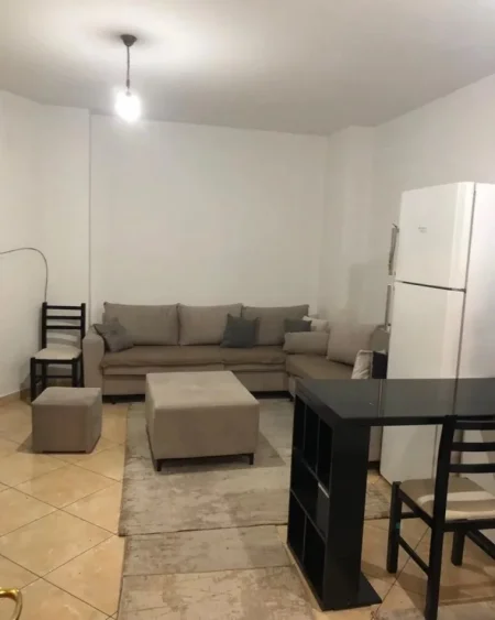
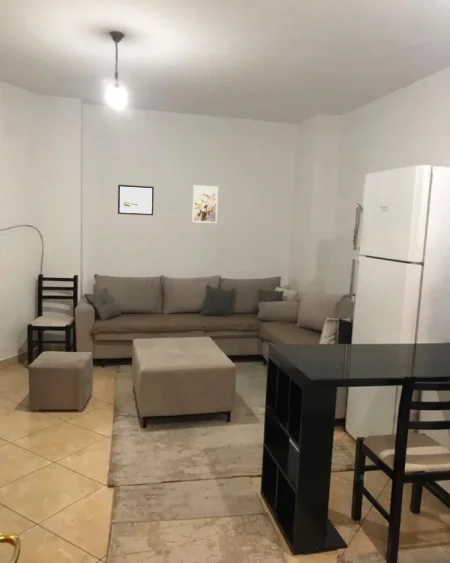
+ wall art (135, 200)
+ wall art (205, 204)
